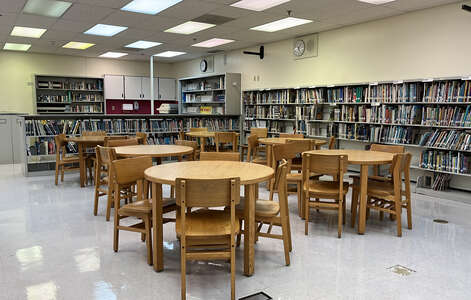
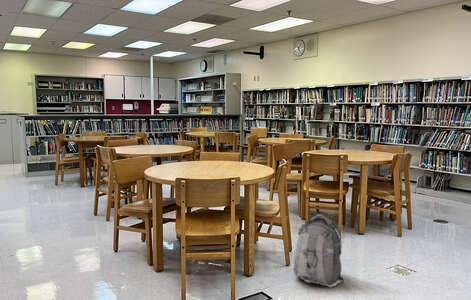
+ backpack (320, 246)
